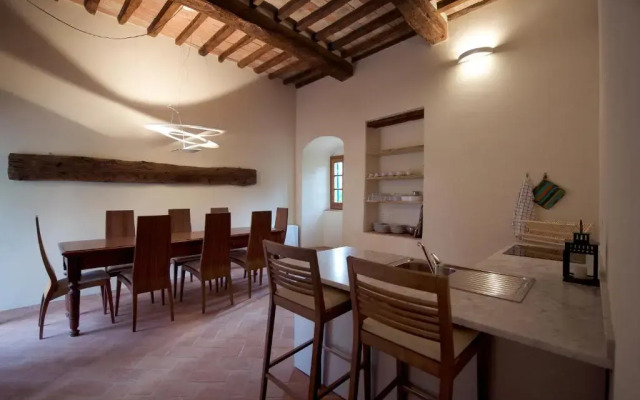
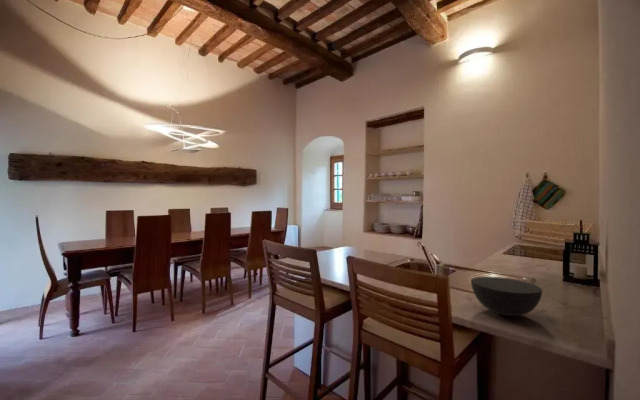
+ bowl (504, 299)
